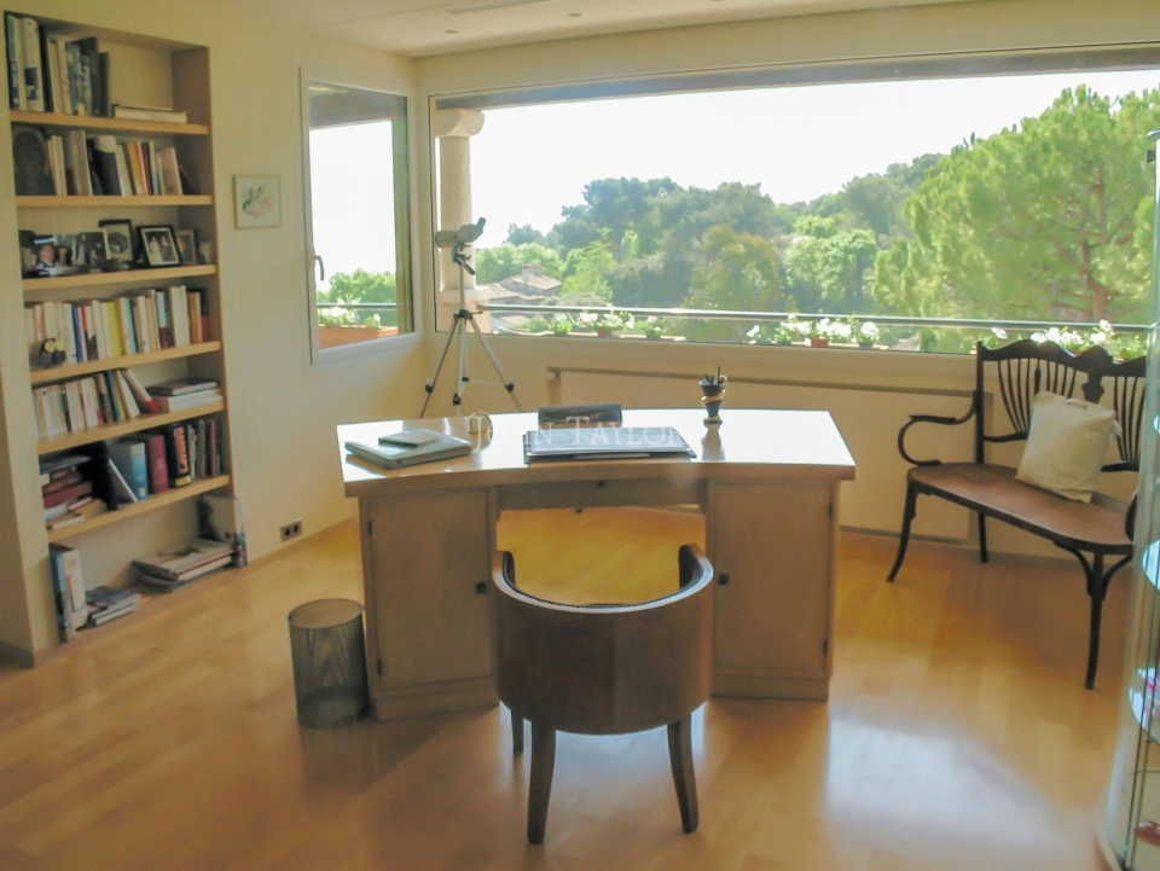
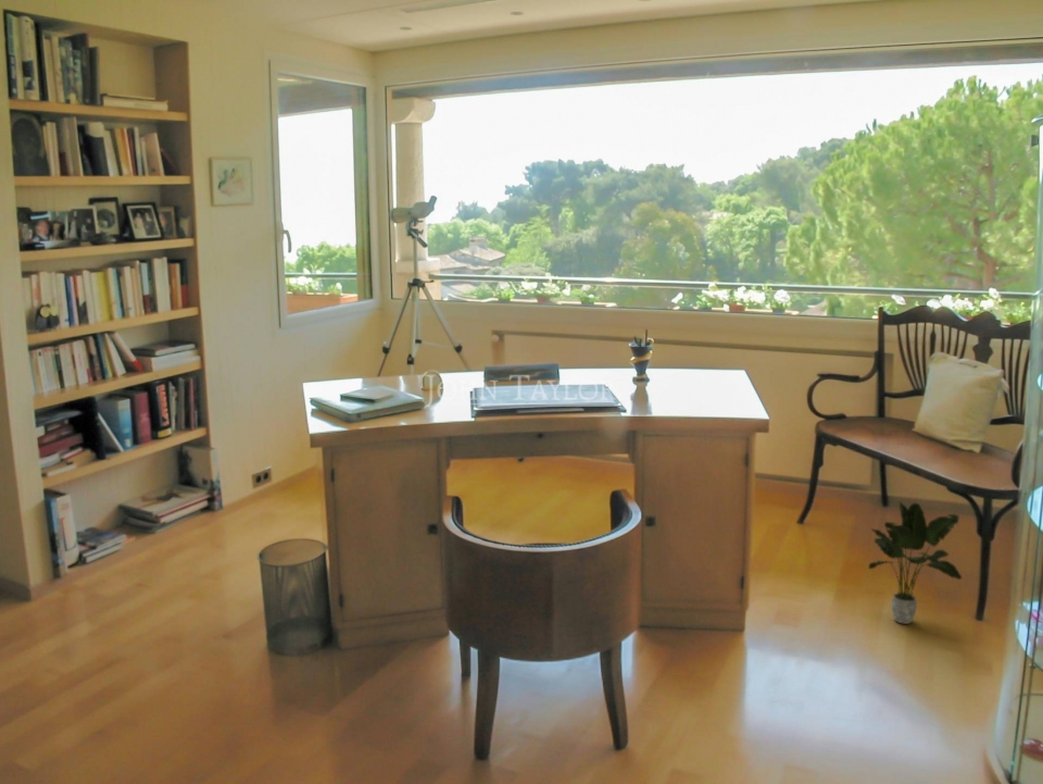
+ potted plant (914, 561)
